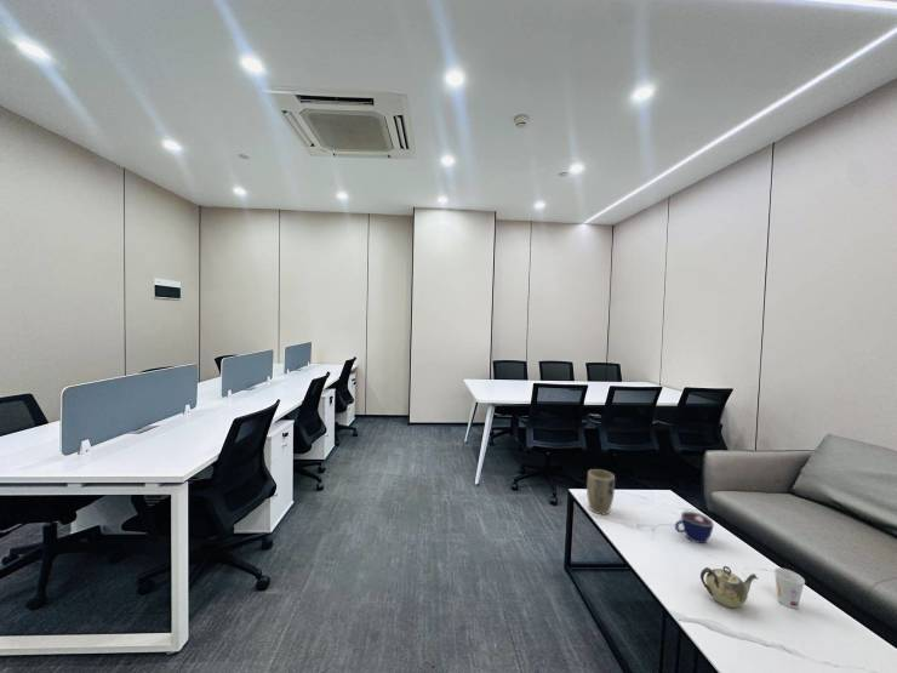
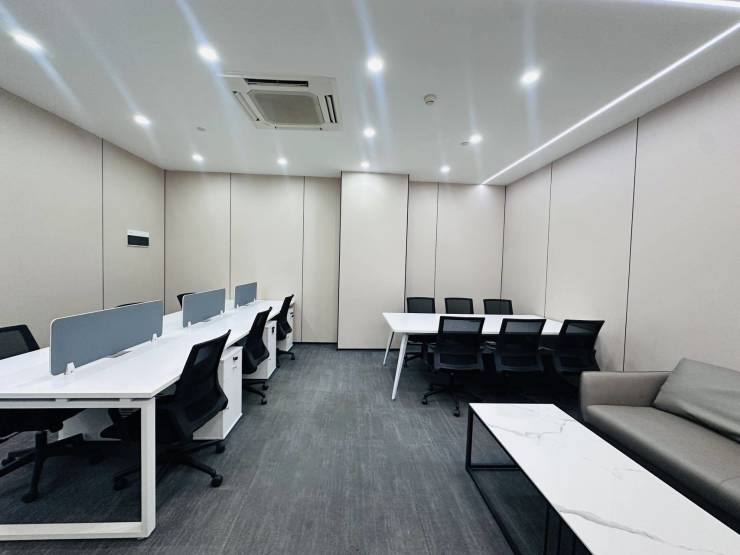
- plant pot (600, 491)
- cup (692, 527)
- teapot (729, 583)
- cup (788, 588)
